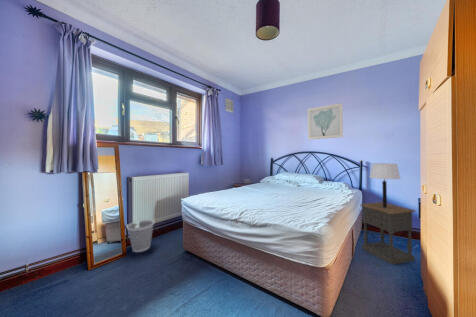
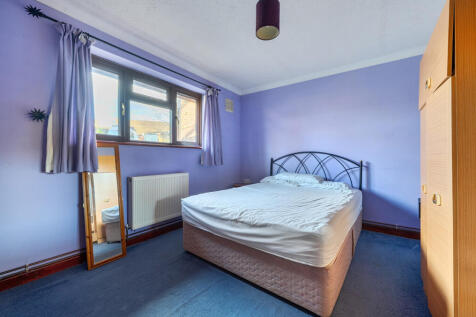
- table lamp (384, 185)
- wall art (324, 122)
- wastebasket (141, 236)
- nightstand (386, 230)
